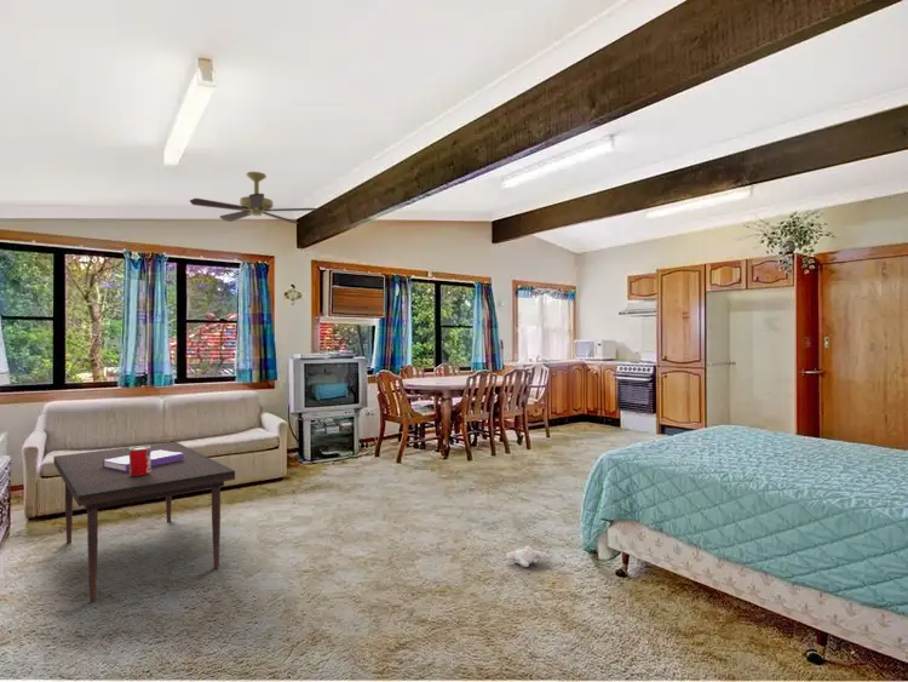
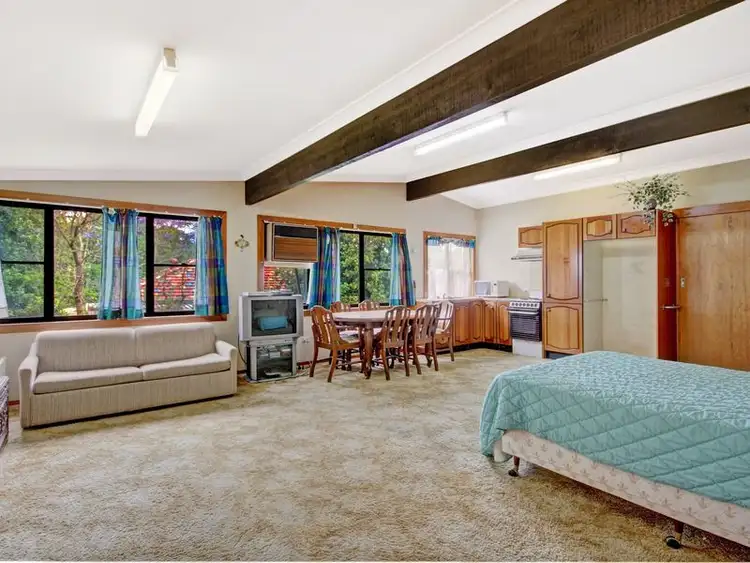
- plush toy (536, 561)
- ceiling fan (255, 193)
- coffee table (138, 495)
